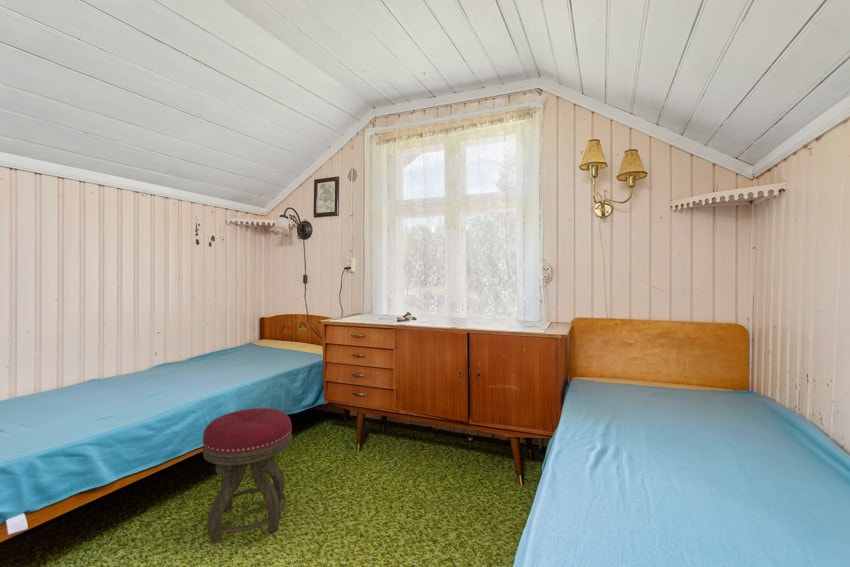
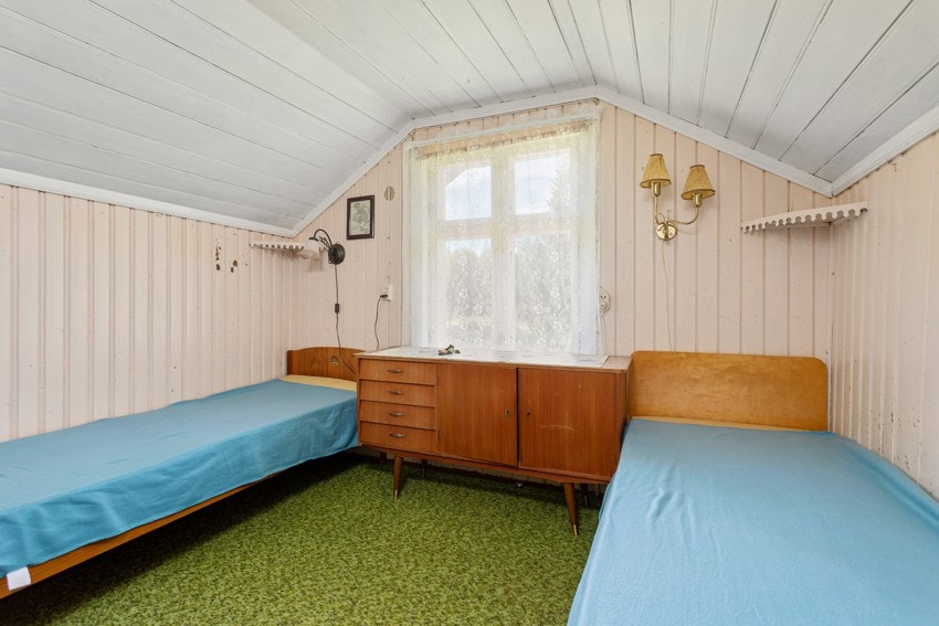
- stool (250, 467)
